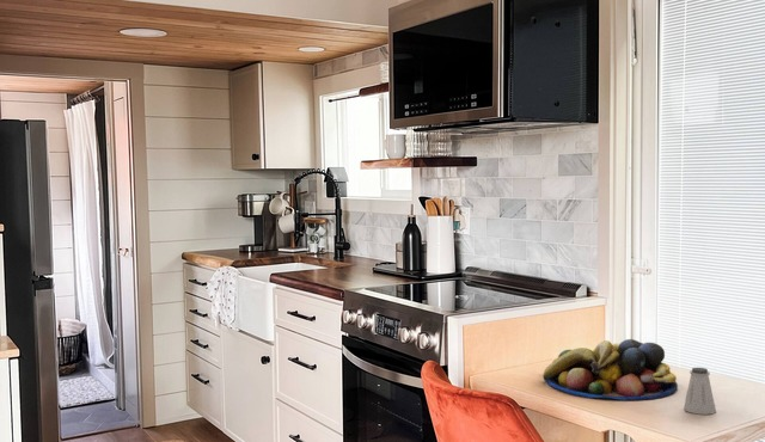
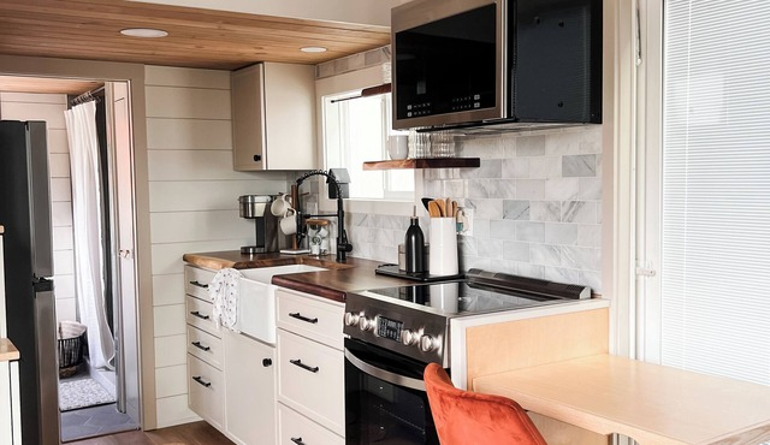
- saltshaker (699, 389)
- fruit bowl (610, 361)
